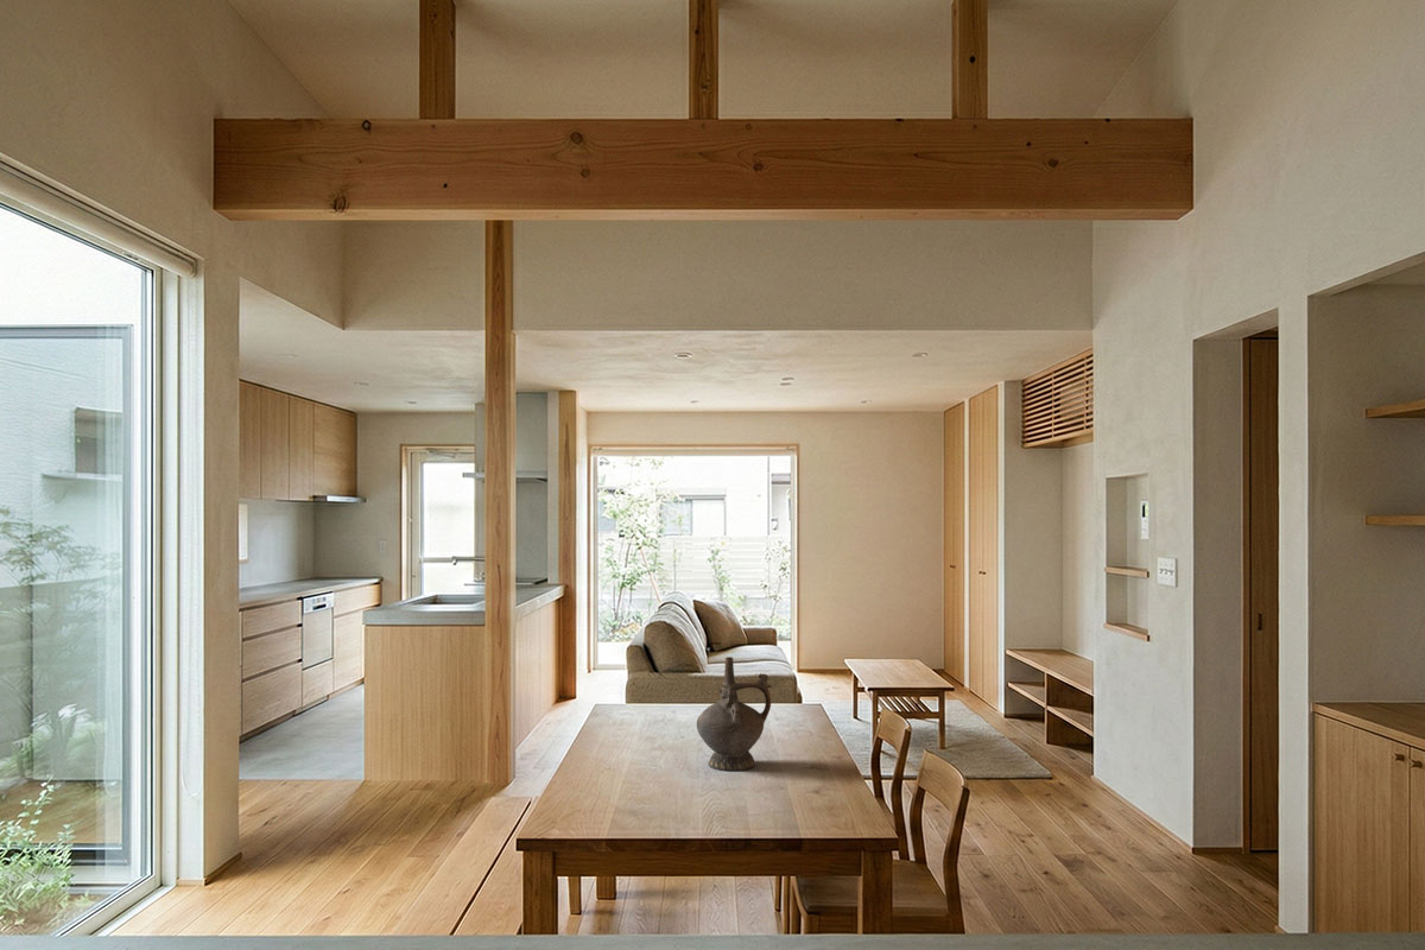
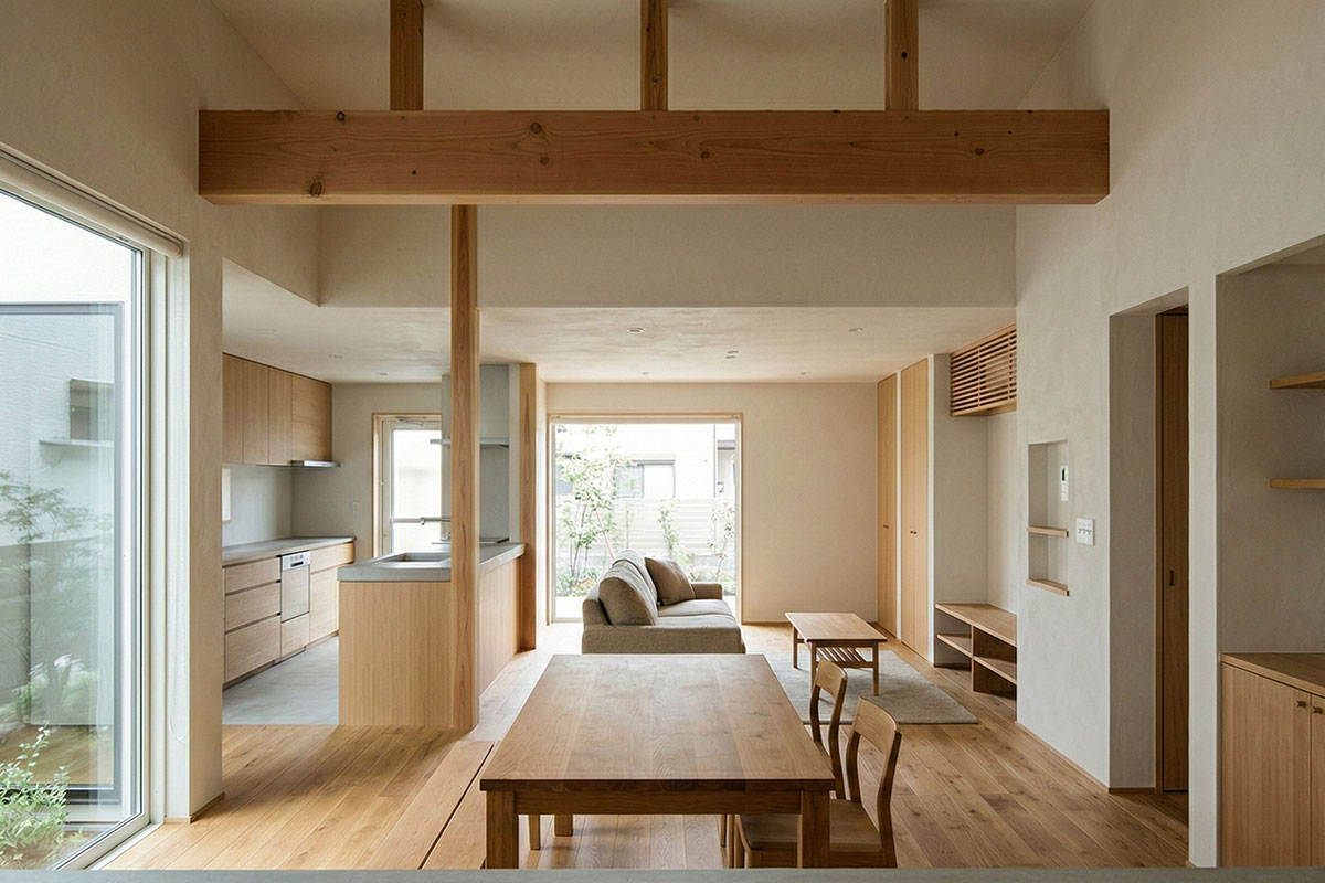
- ceremonial vessel (734, 710)
